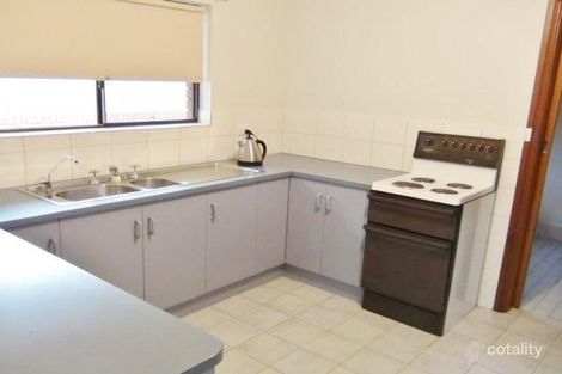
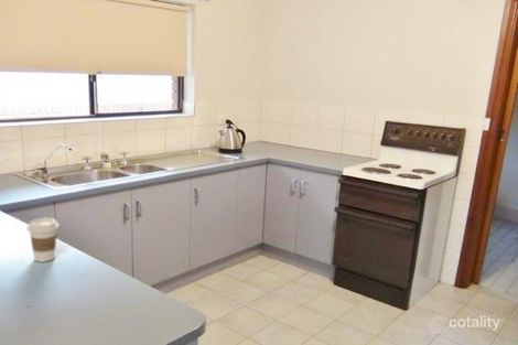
+ coffee cup (43, 239)
